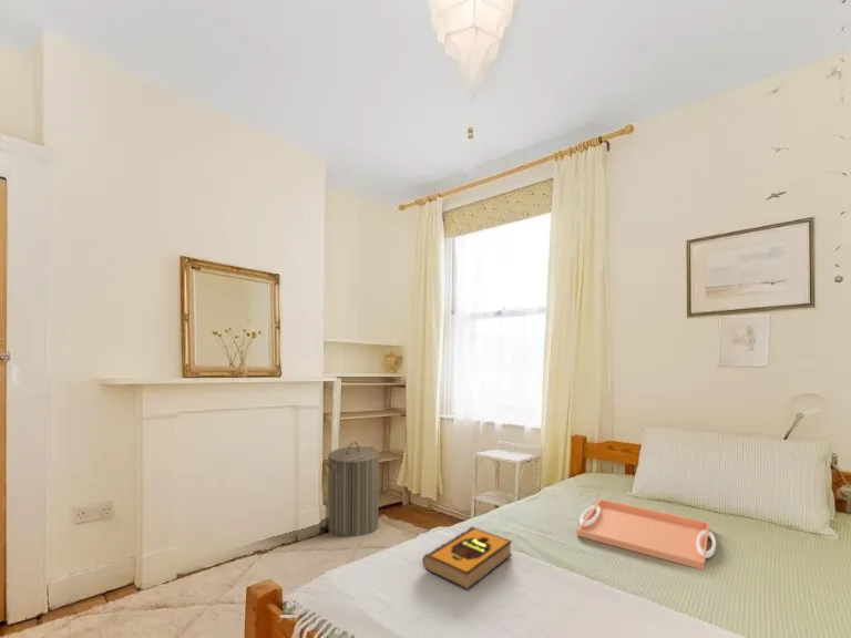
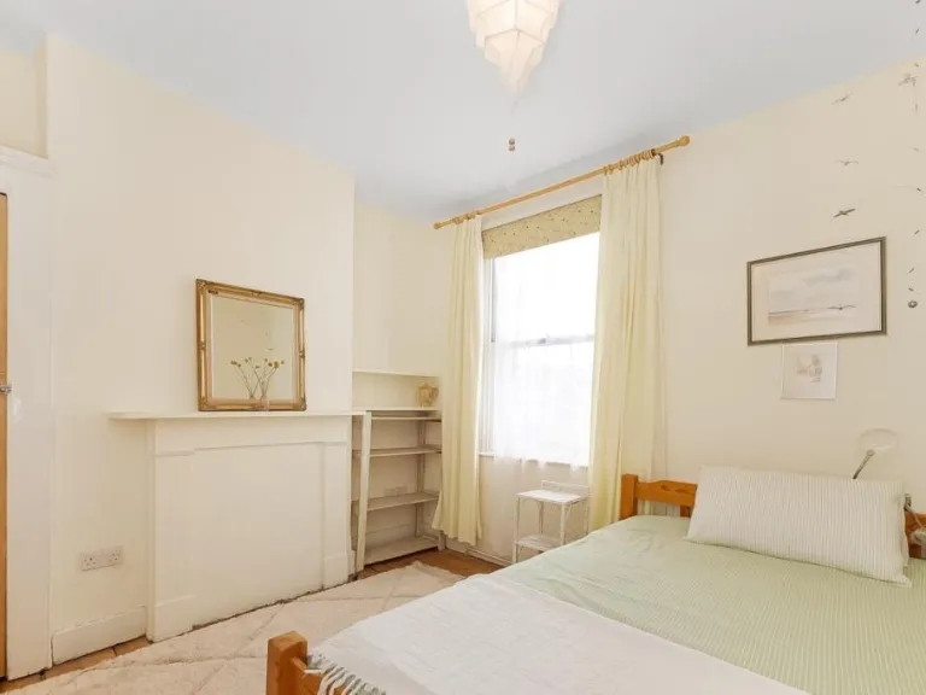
- laundry hamper (353, 484)
- serving tray (644, 528)
- hardback book (468, 554)
